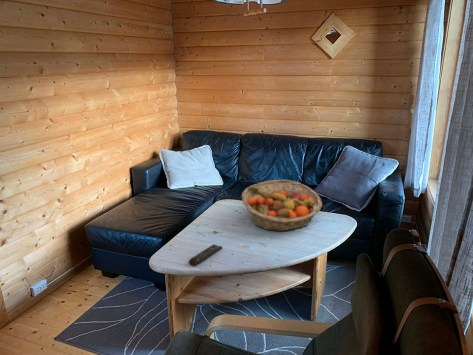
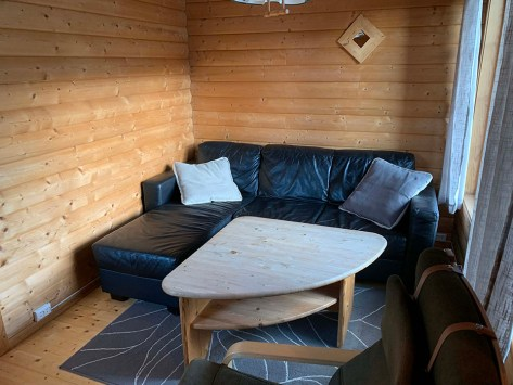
- remote control (206, 254)
- fruit basket (281, 204)
